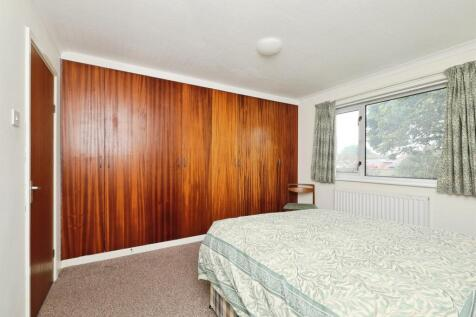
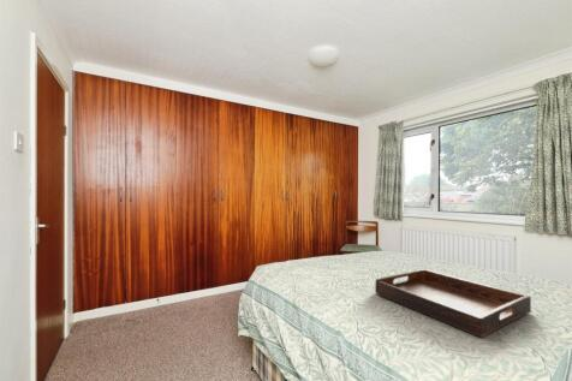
+ serving tray (445, 294)
